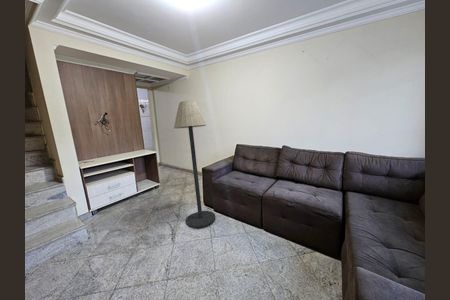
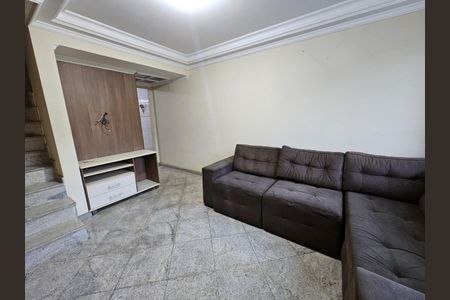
- floor lamp (194, 162)
